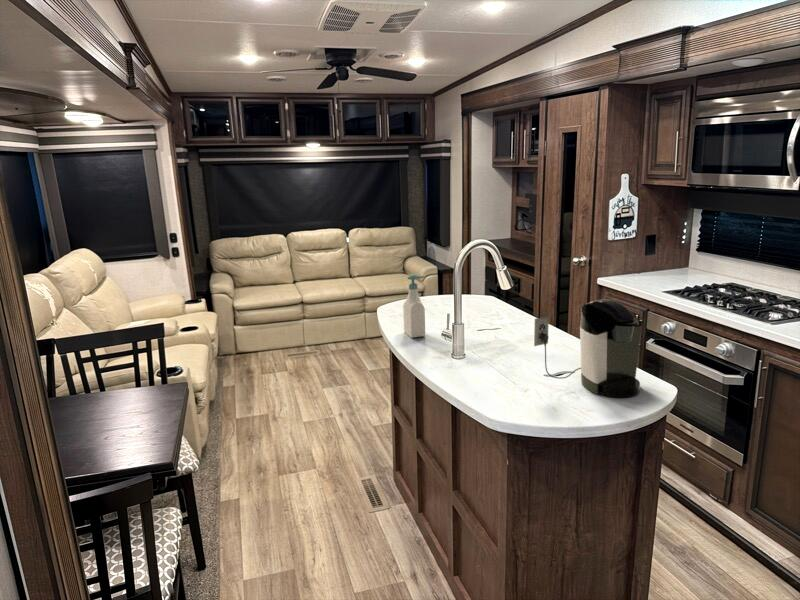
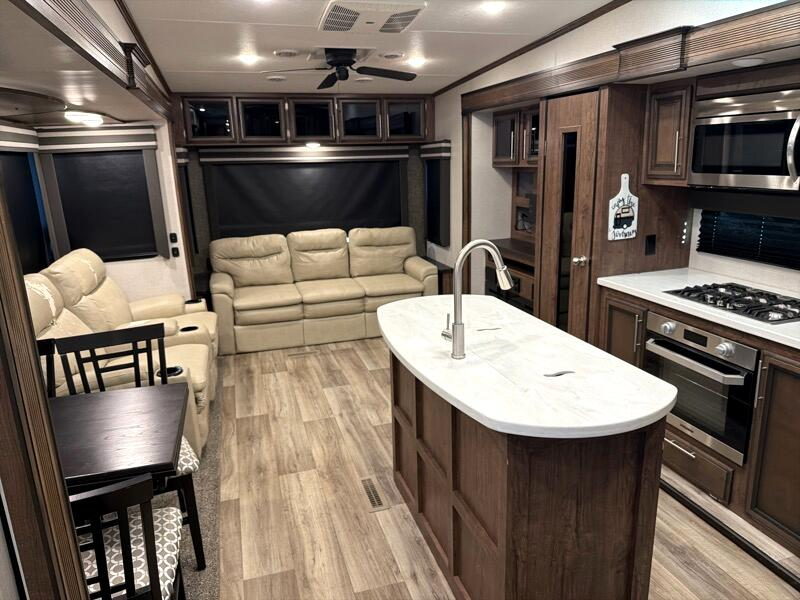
- coffee maker (595, 346)
- soap bottle (415, 304)
